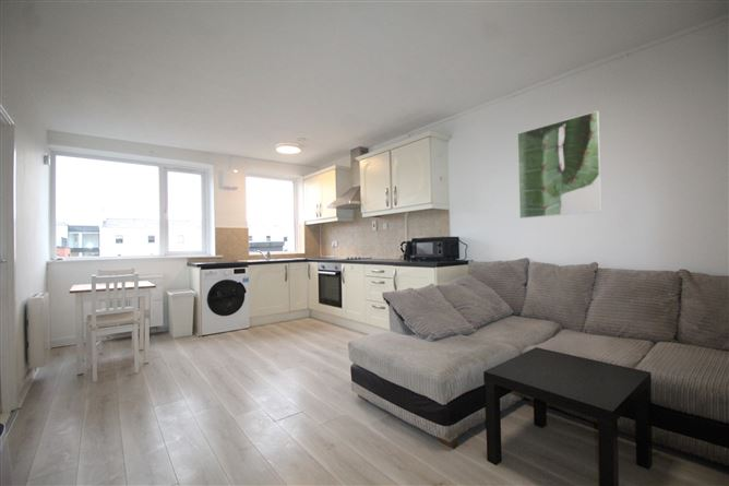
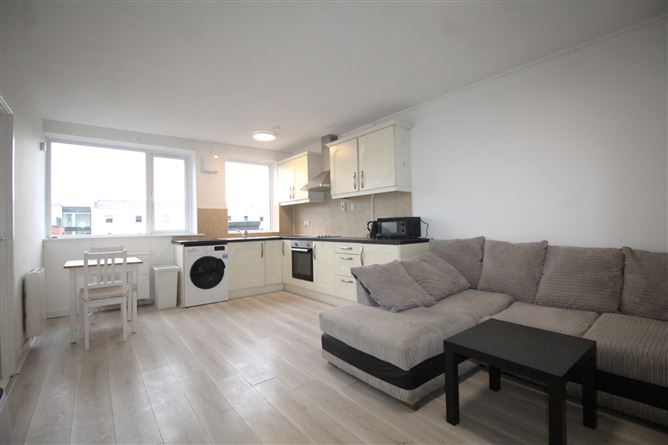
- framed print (555, 169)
